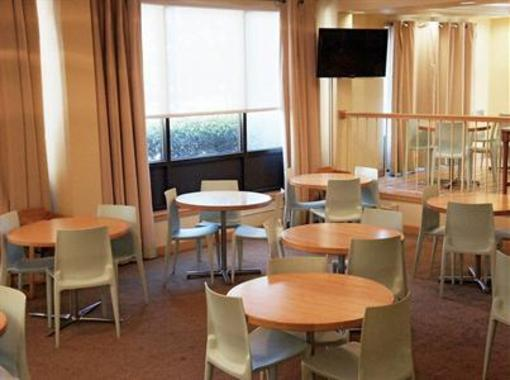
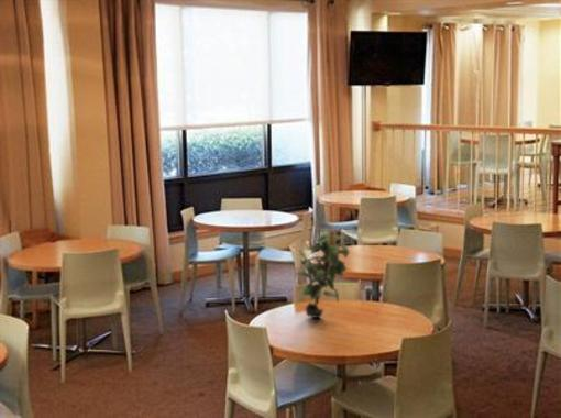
+ potted plant (324, 274)
